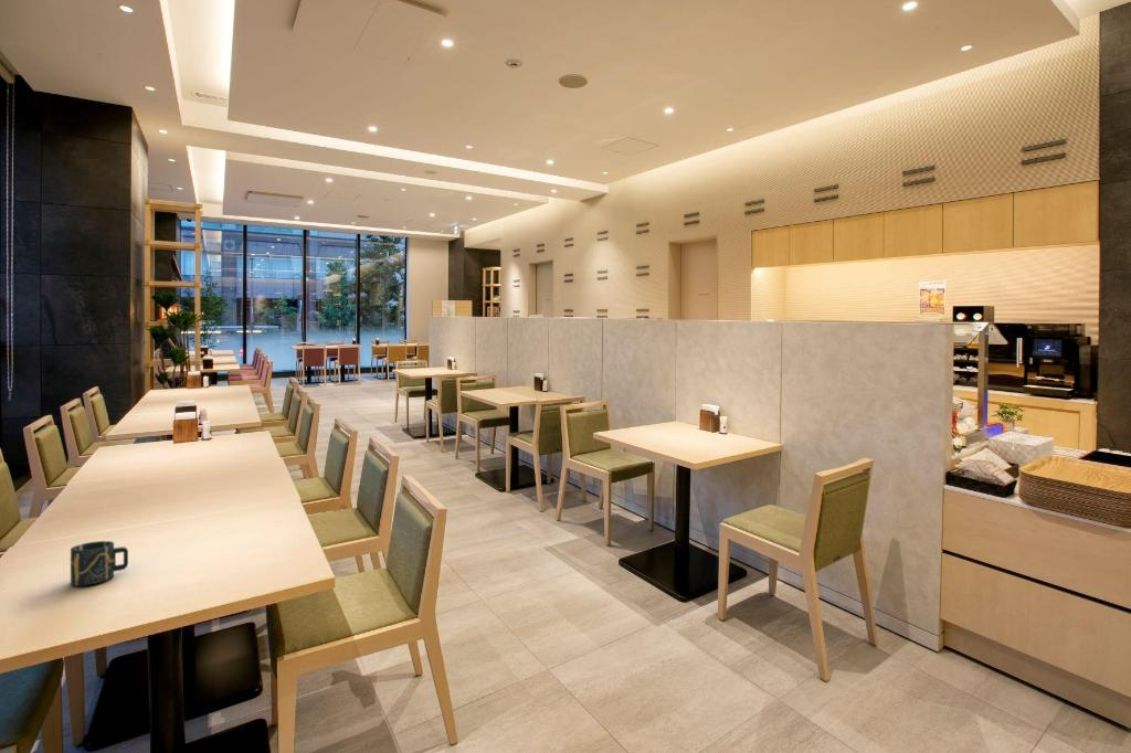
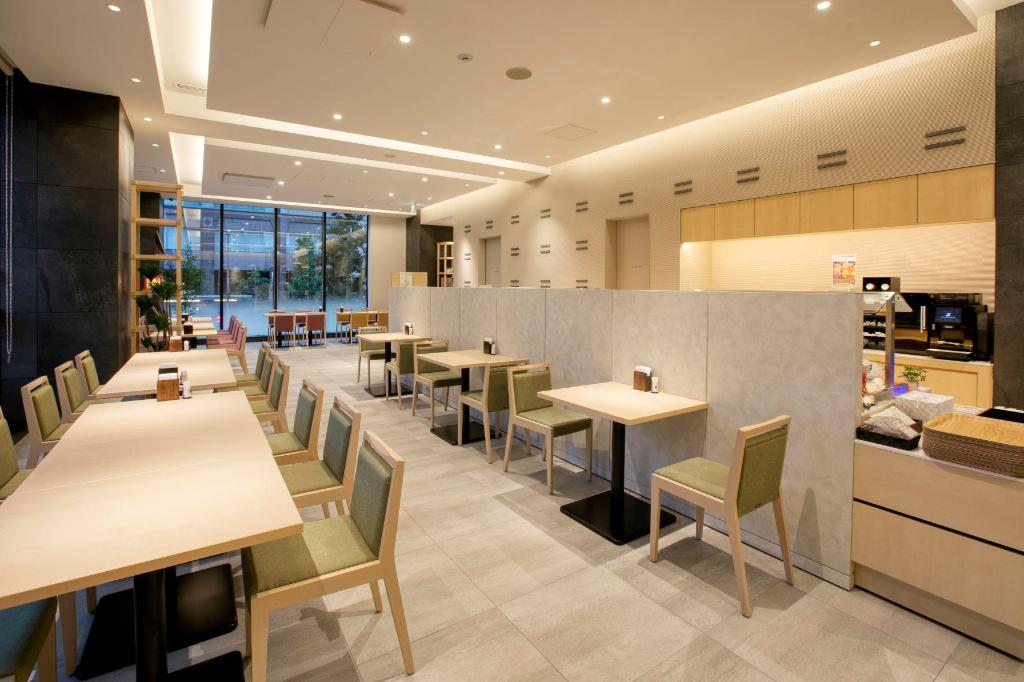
- cup (99, 561)
